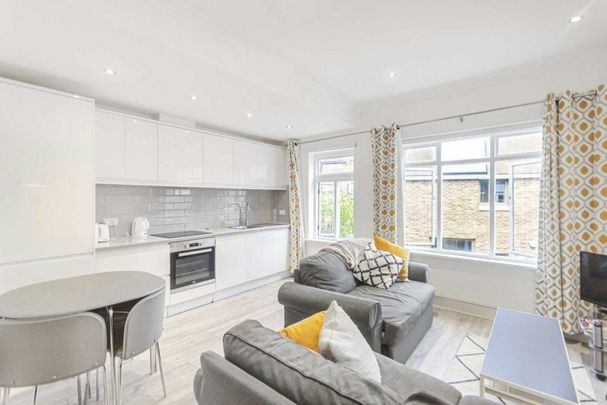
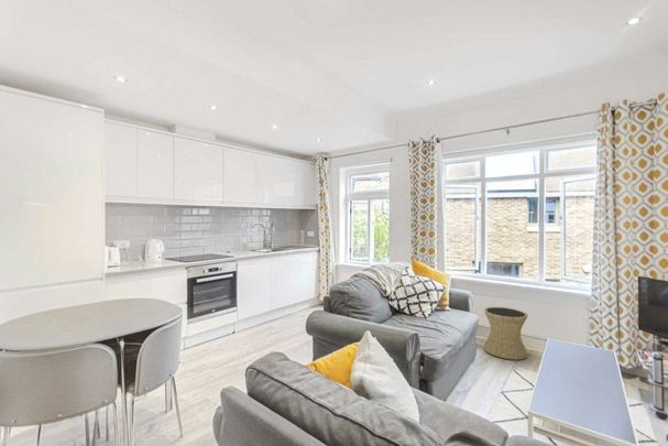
+ side table (505, 331)
